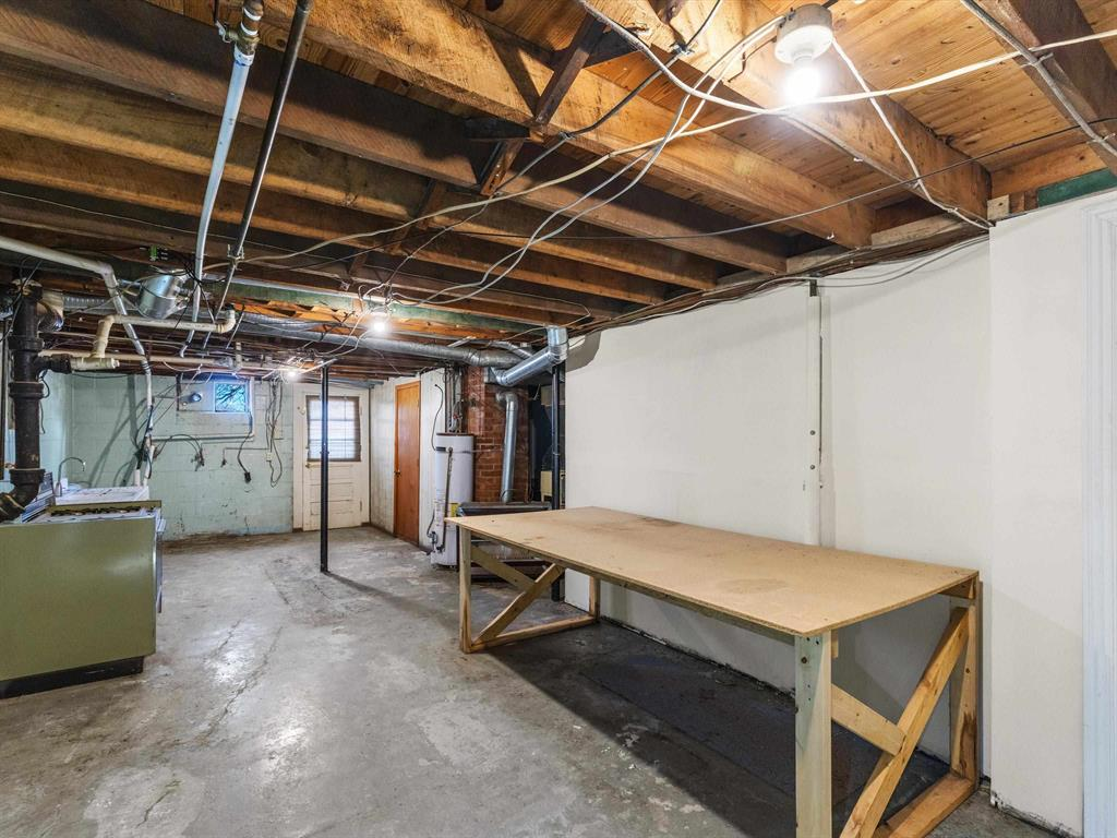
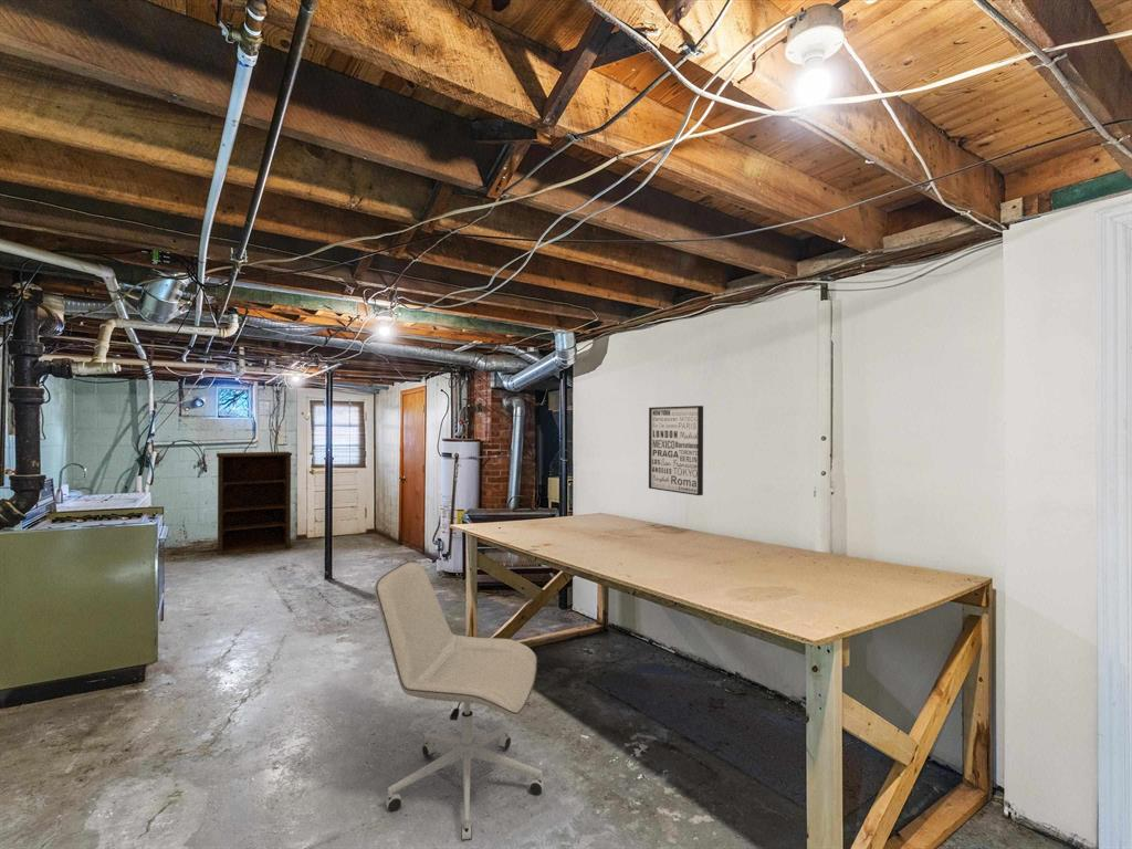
+ wall art (674, 449)
+ shelving unit (254, 500)
+ office chair (464, 678)
